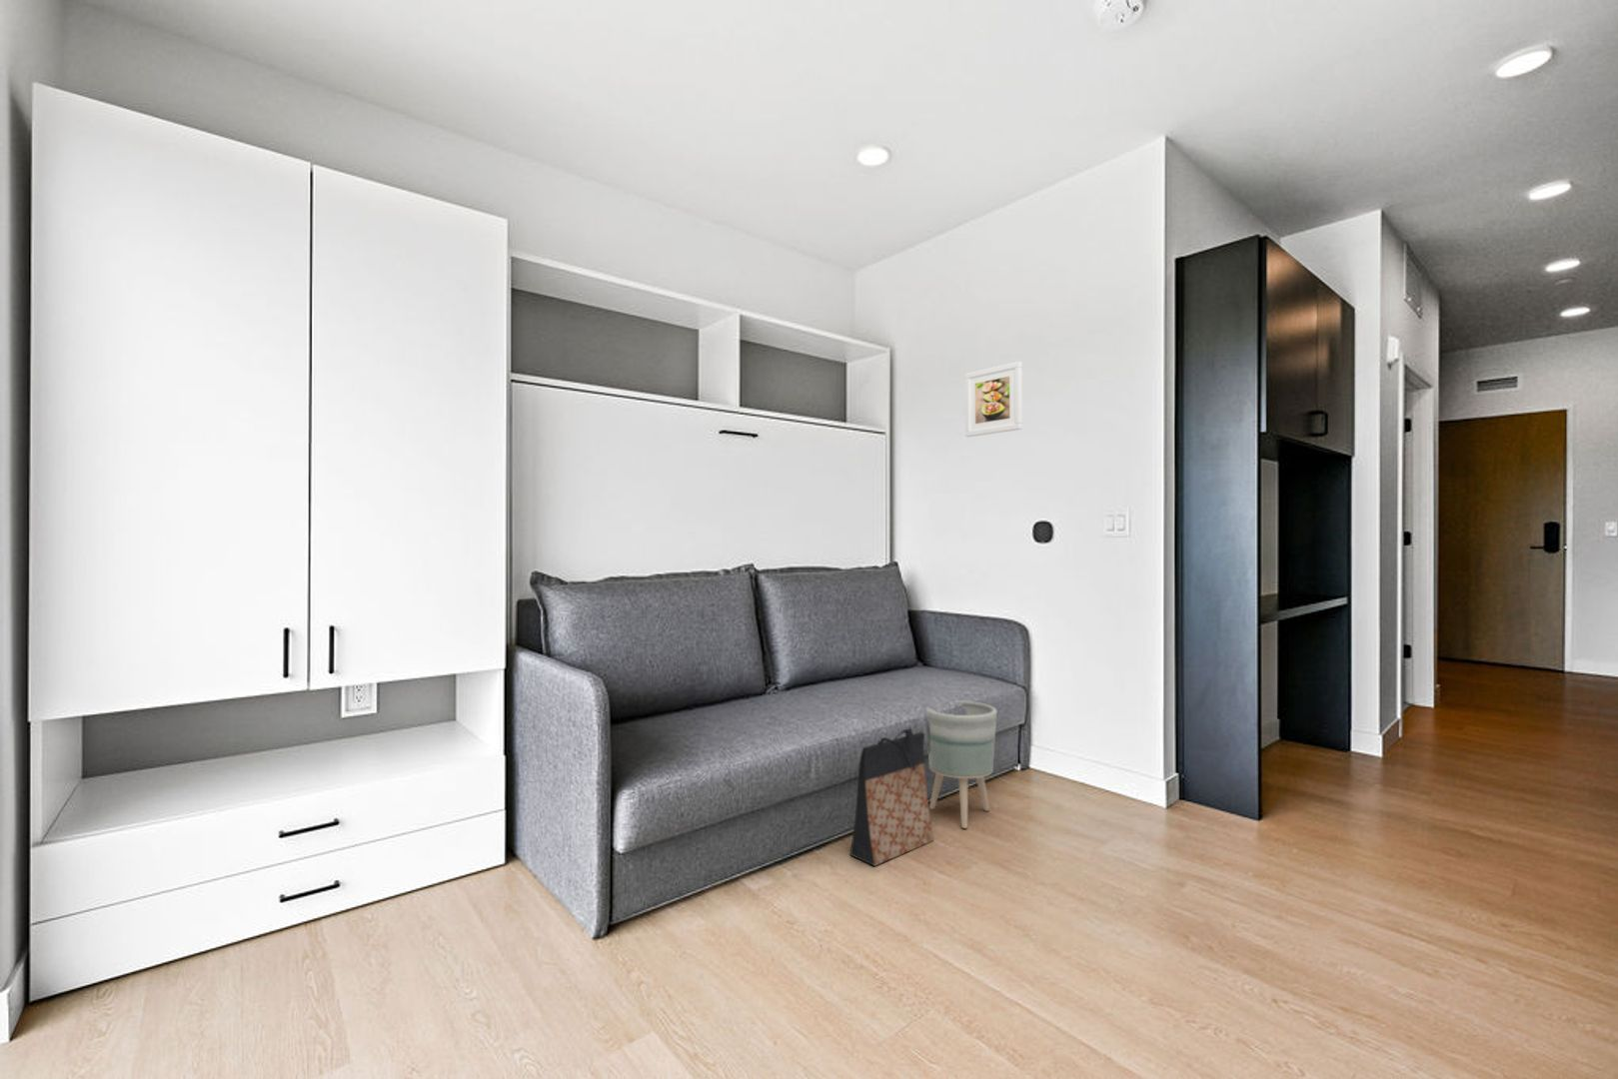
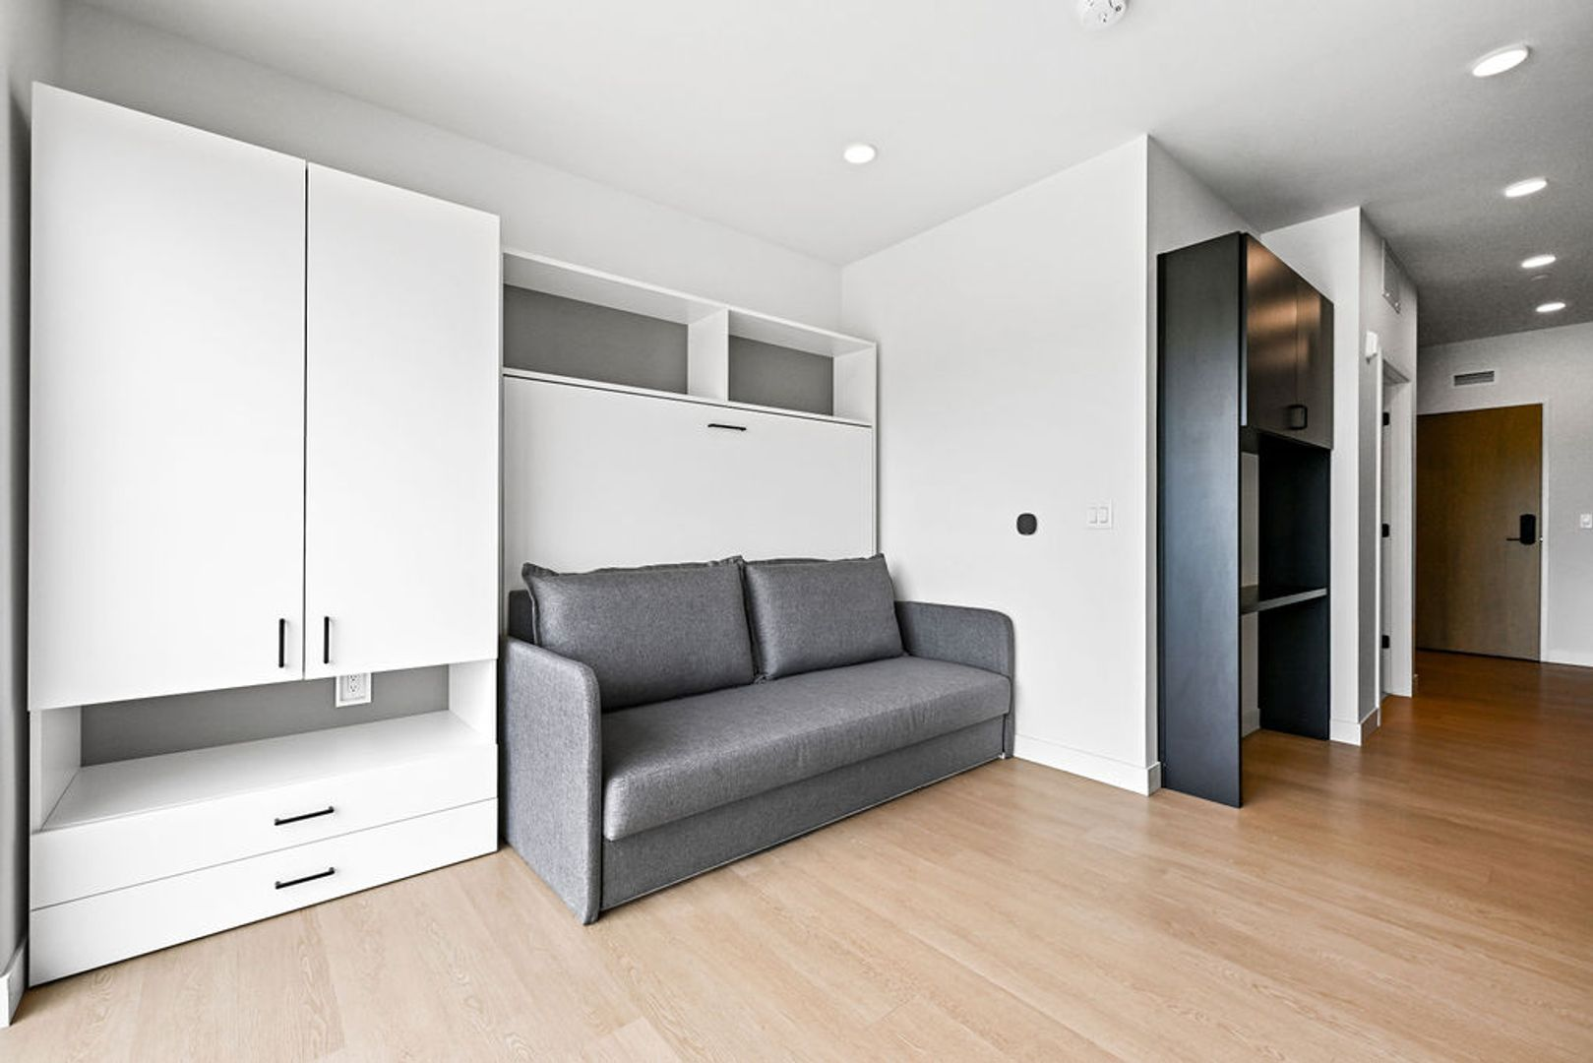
- planter (960, 761)
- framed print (993, 401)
- bag (894, 789)
